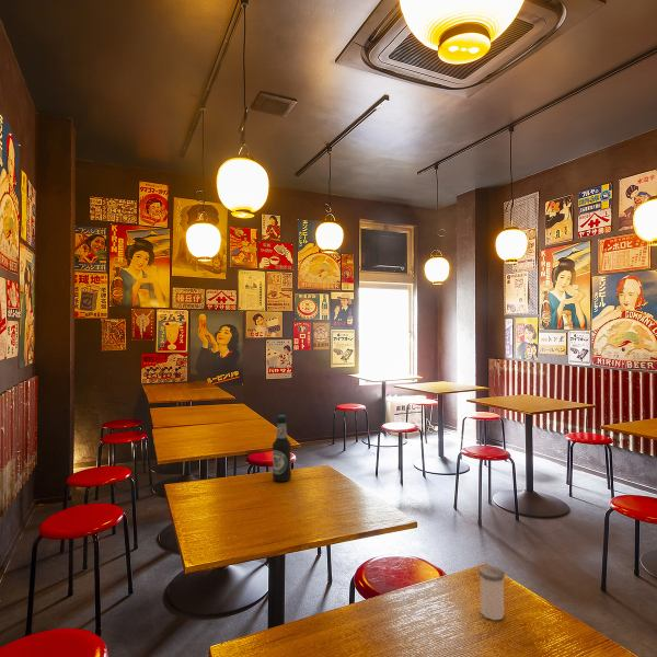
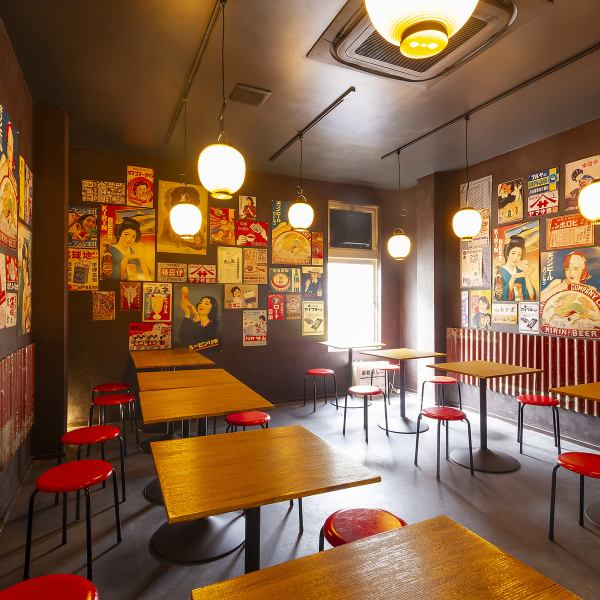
- salt shaker (492, 591)
- bottle (281, 447)
